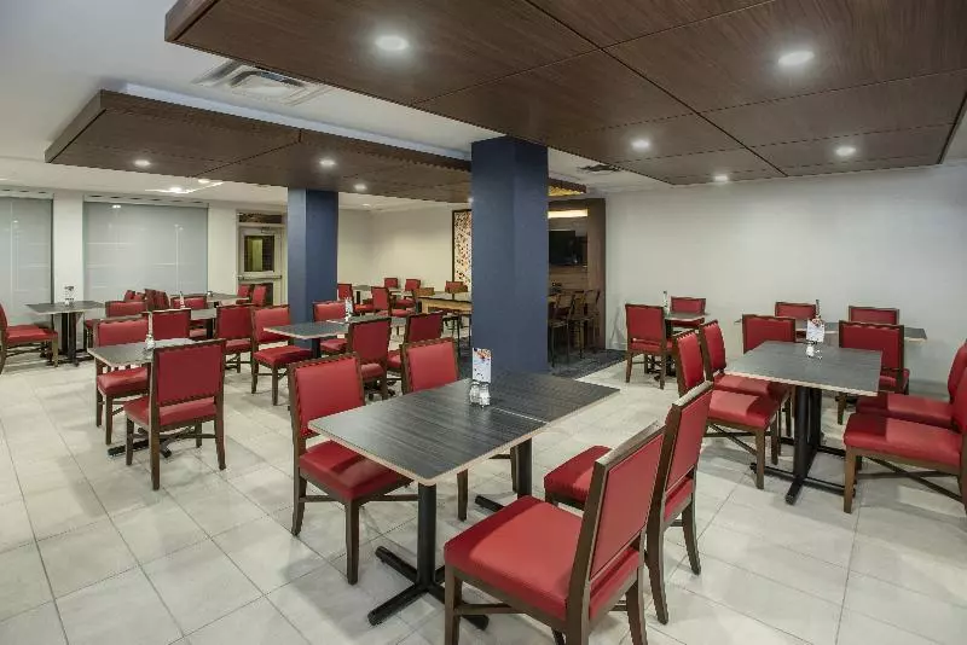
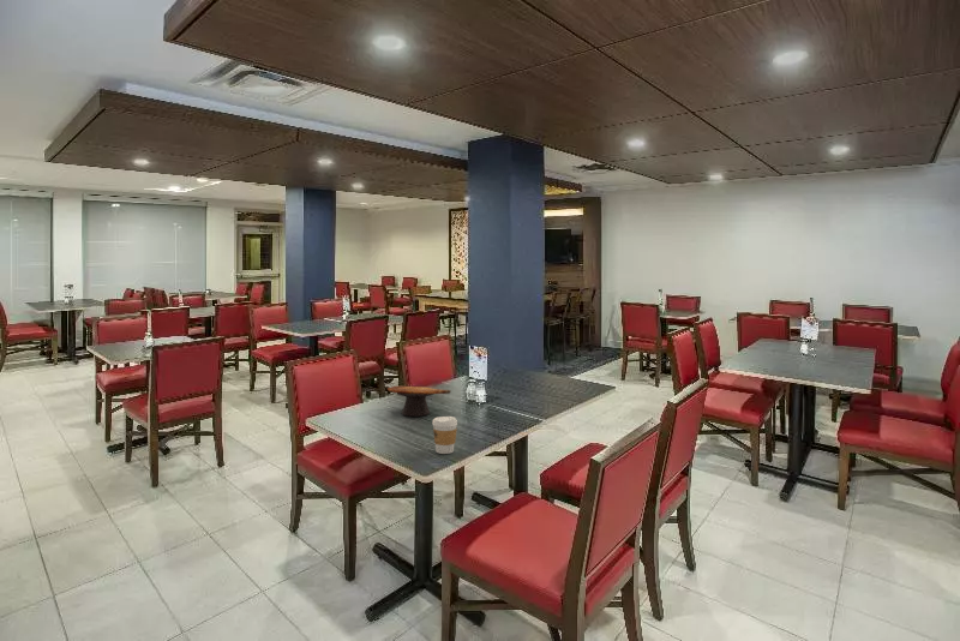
+ coffee cup (444, 433)
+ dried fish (418, 401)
